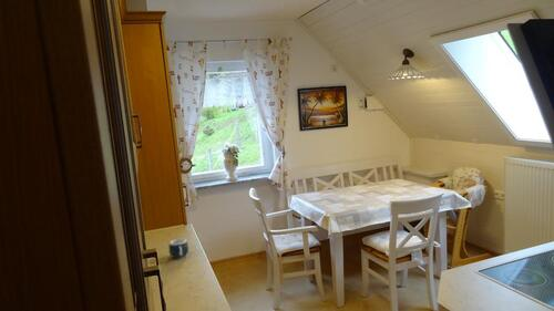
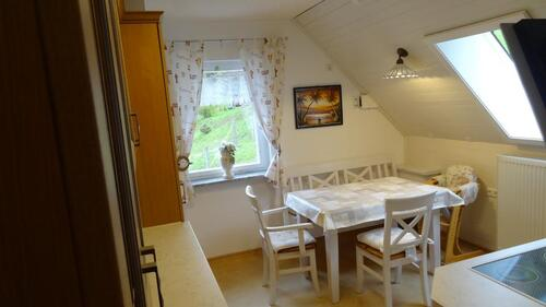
- mug (178, 249)
